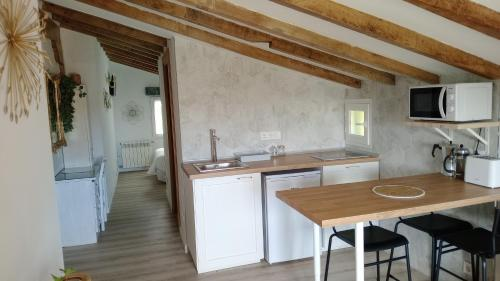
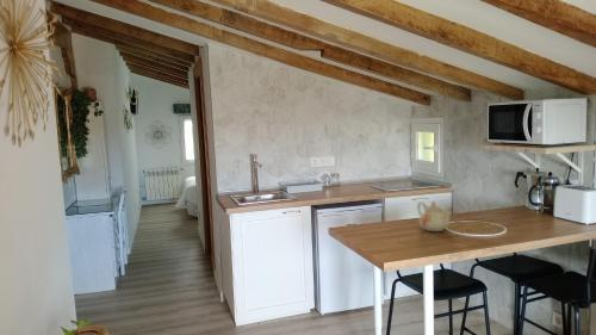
+ teapot (434, 215)
